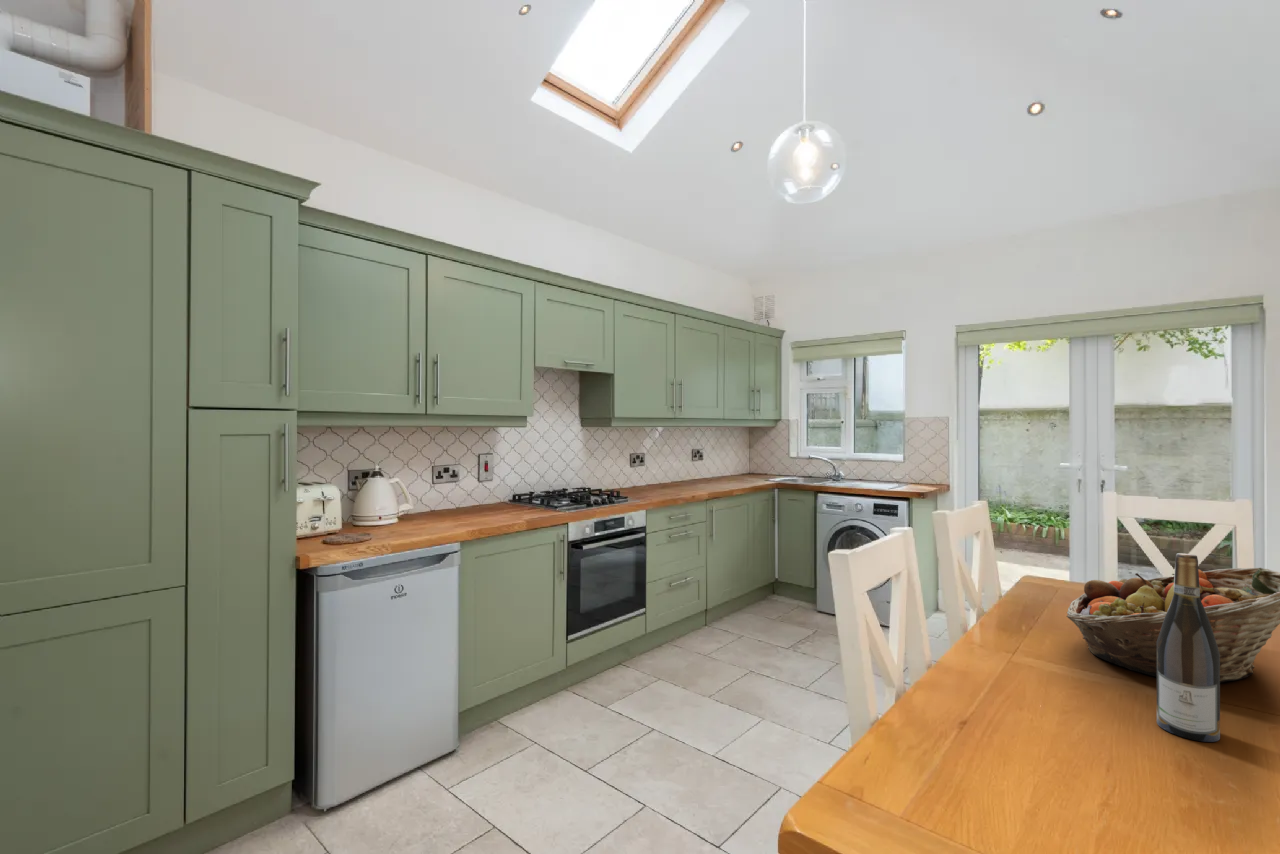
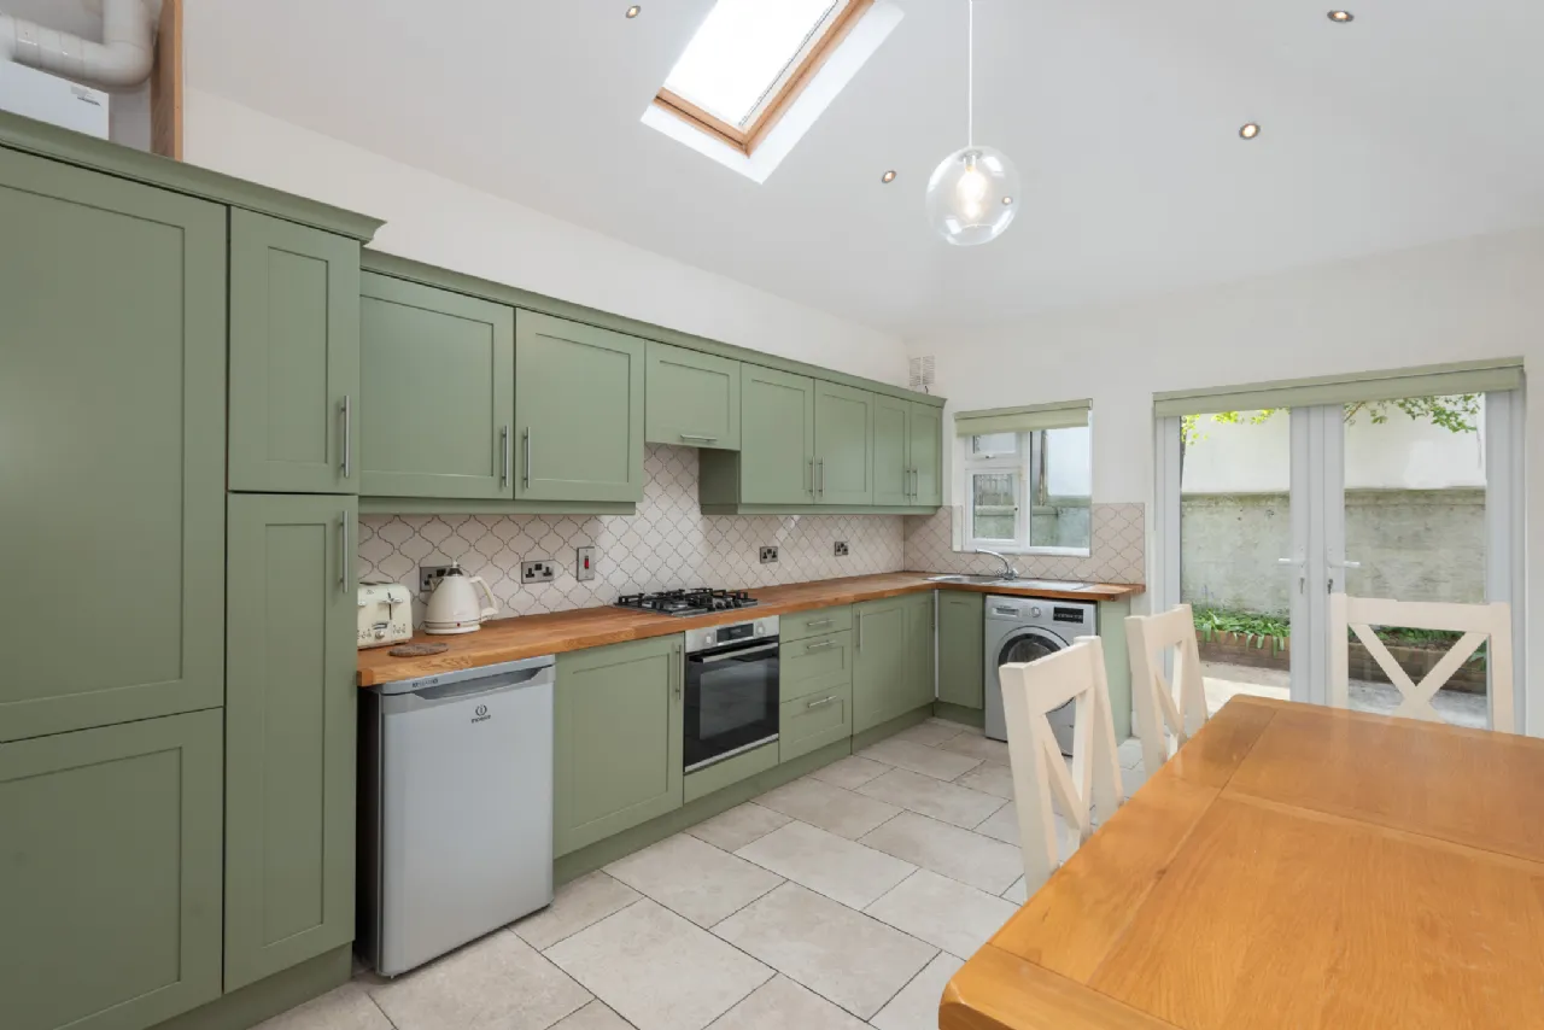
- wine bottle (1187, 642)
- fruit basket (1168, 608)
